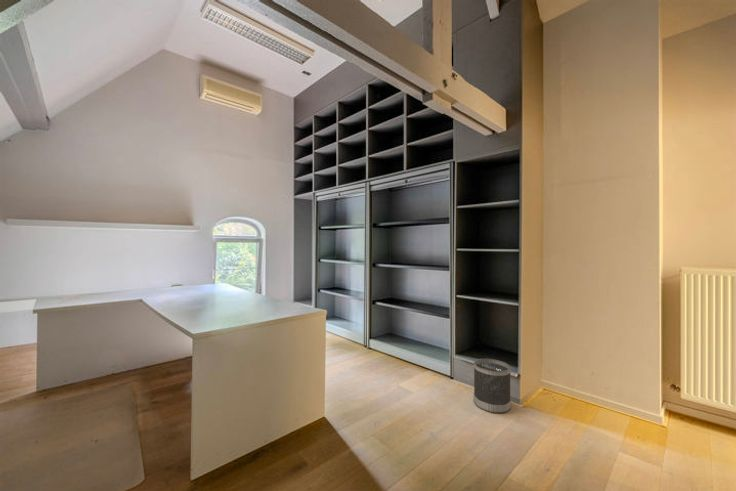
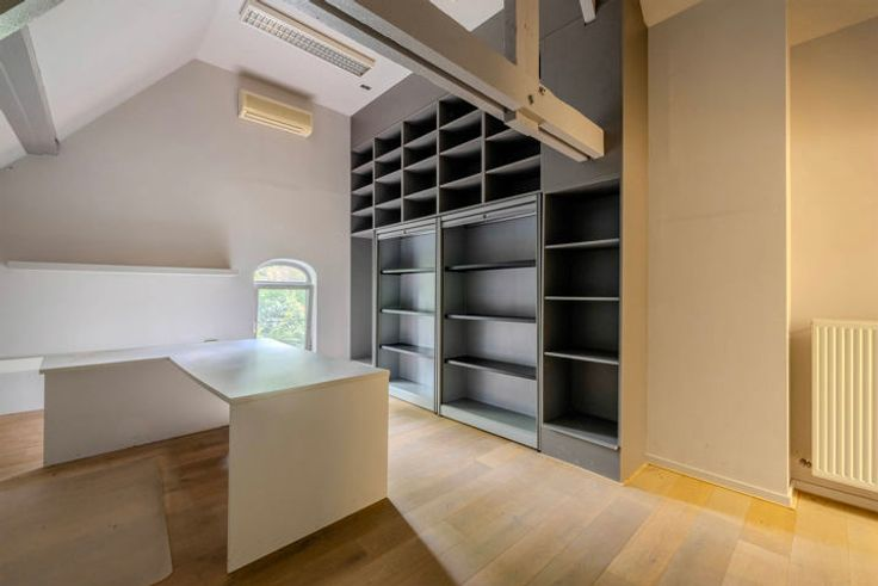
- wastebasket (491, 384)
